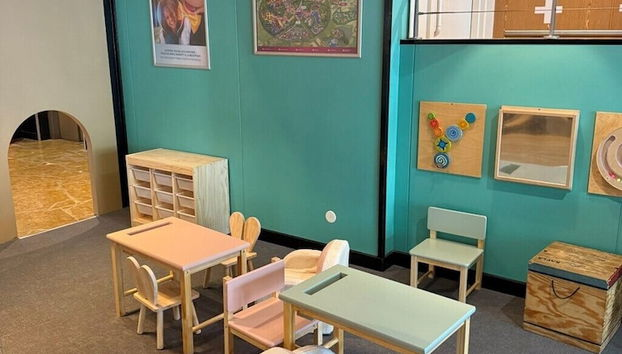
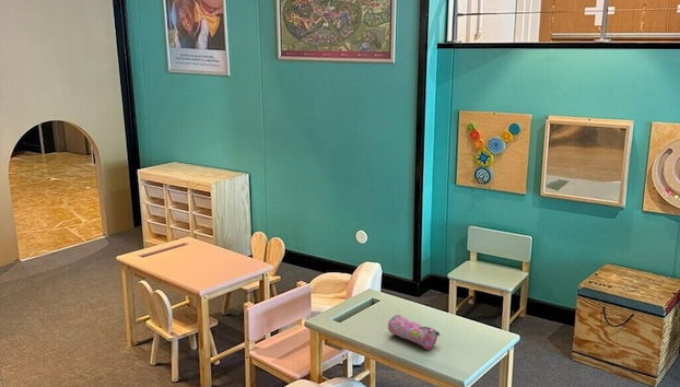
+ pencil case (412, 330)
